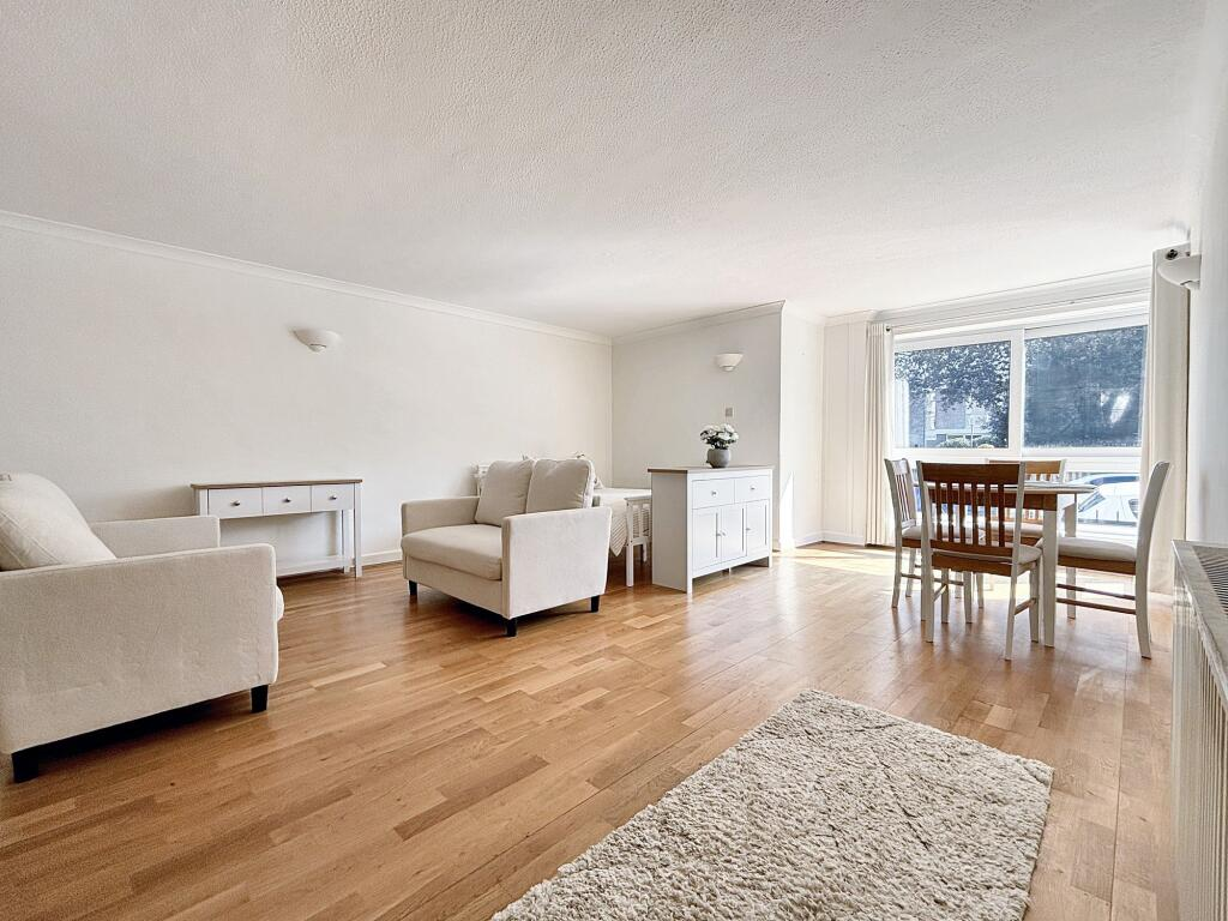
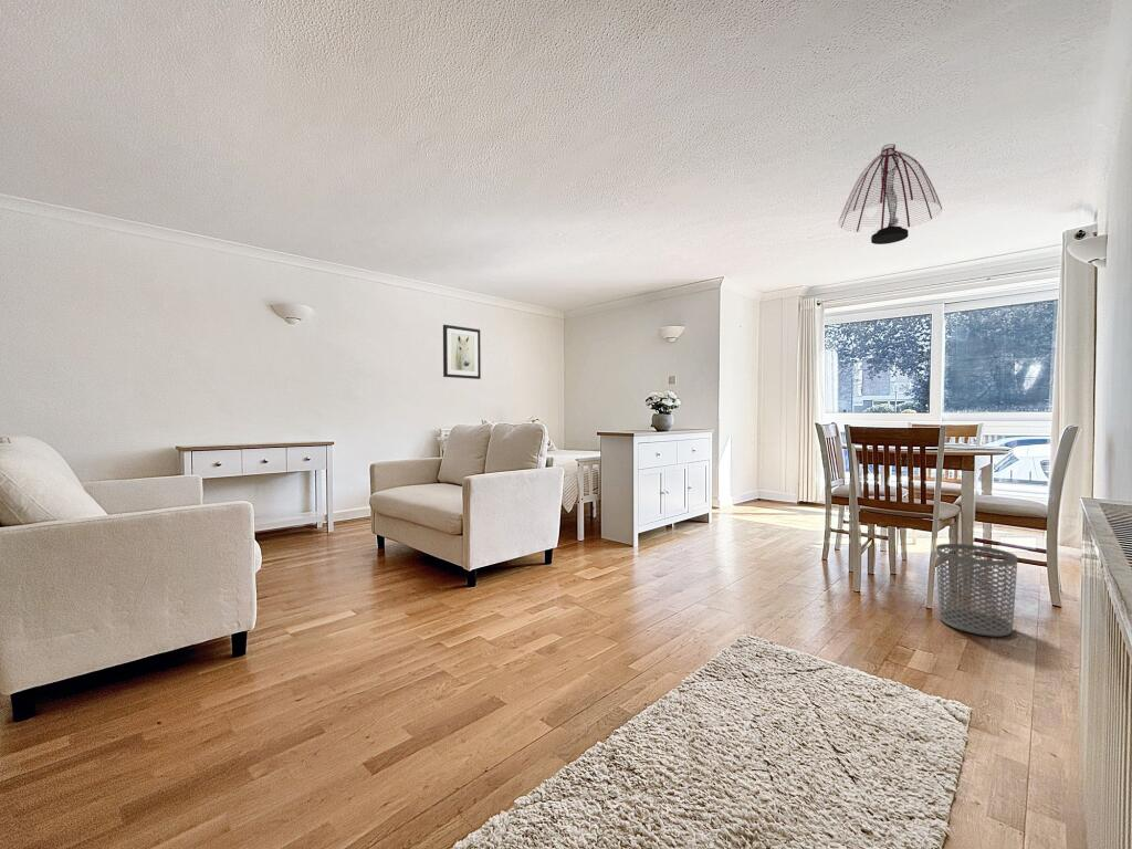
+ pendant lamp (888, 192)
+ wall art (462, 353)
+ waste bin (974, 588)
